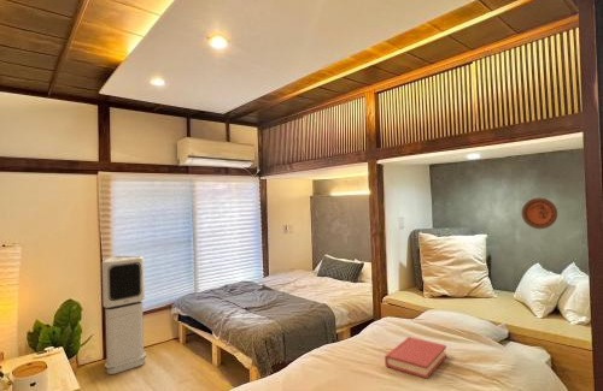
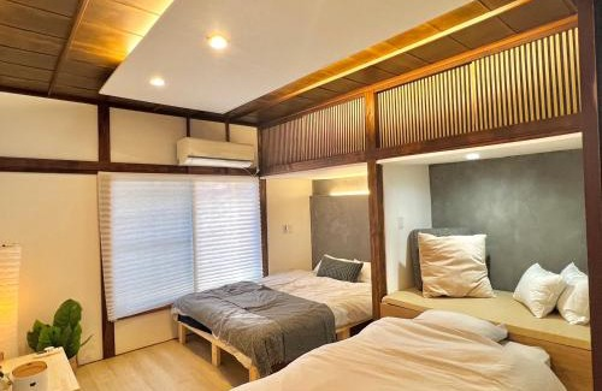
- air purifier (121, 310)
- hardback book (416, 355)
- decorative plate (539, 213)
